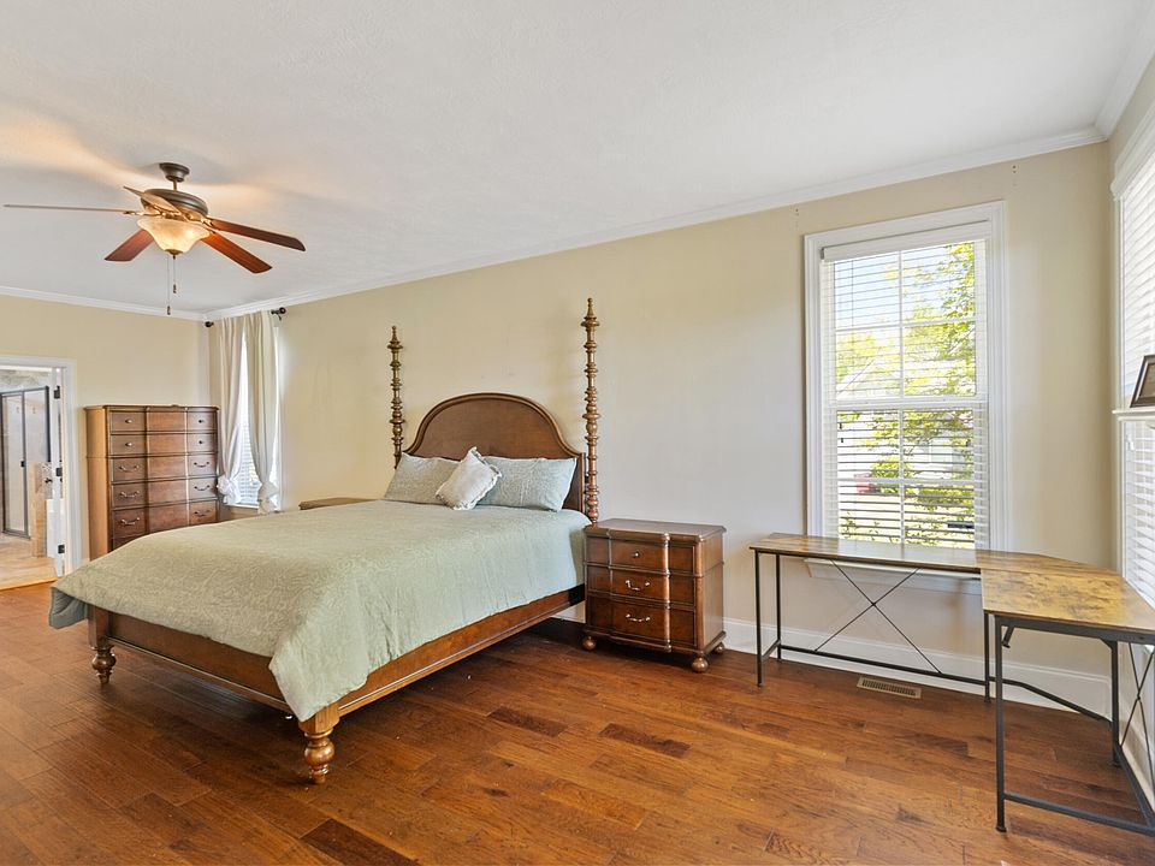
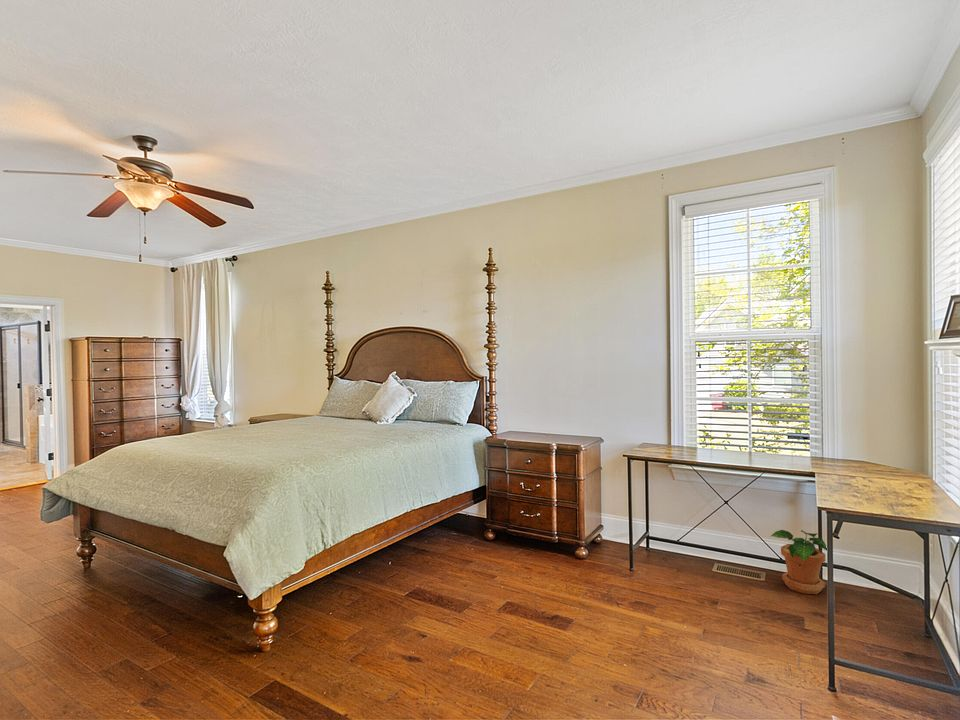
+ potted plant (799, 561)
